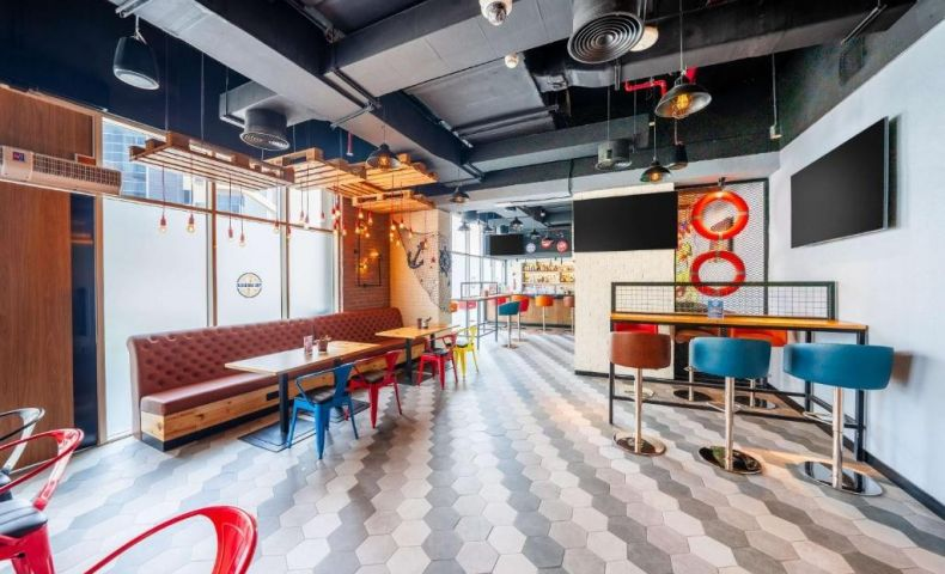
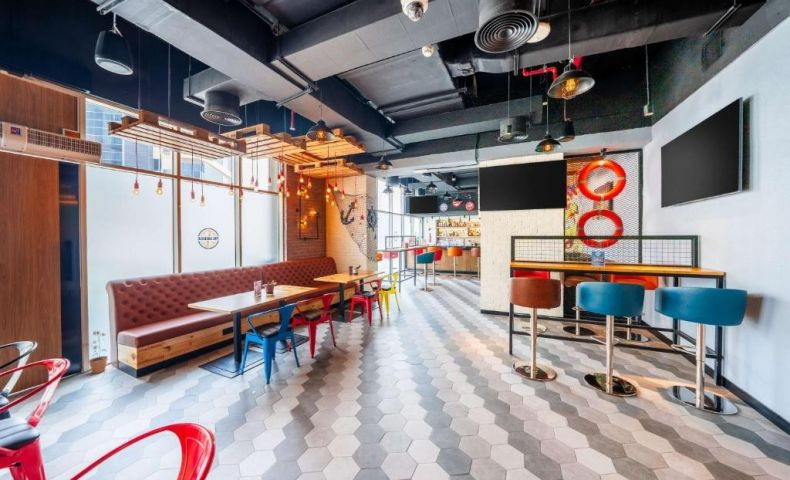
+ potted plant (96, 353)
